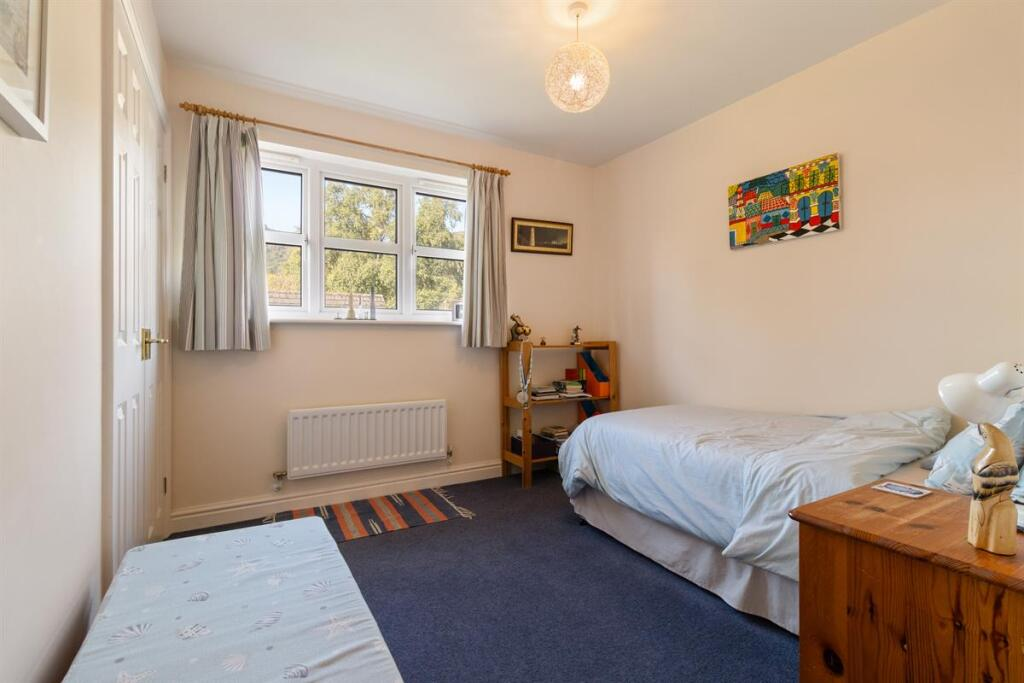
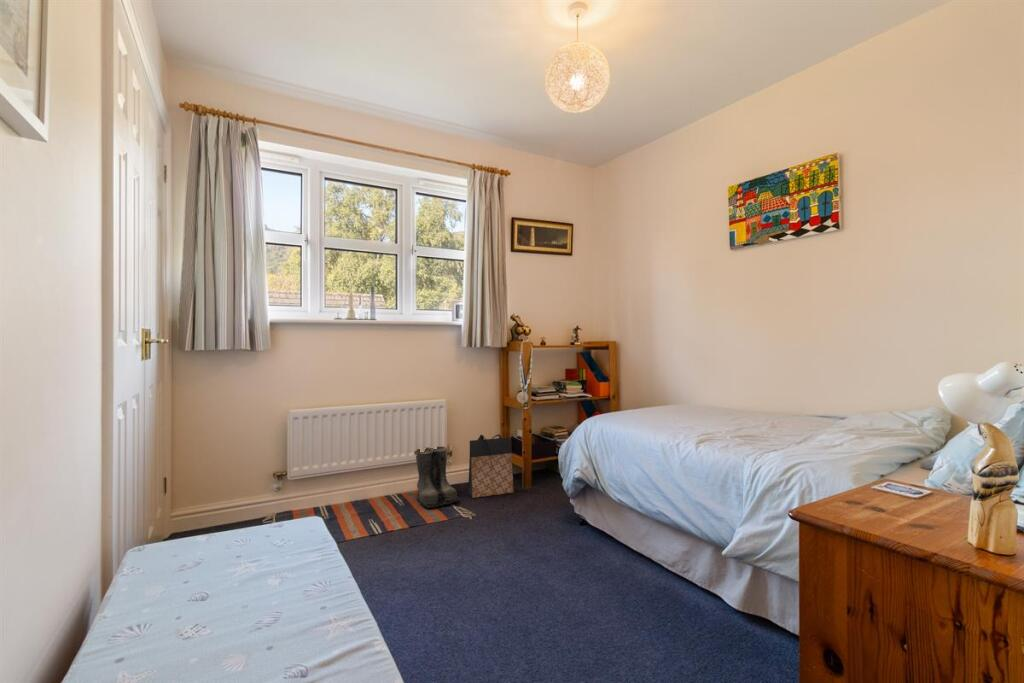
+ bag (490, 463)
+ boots (434, 474)
